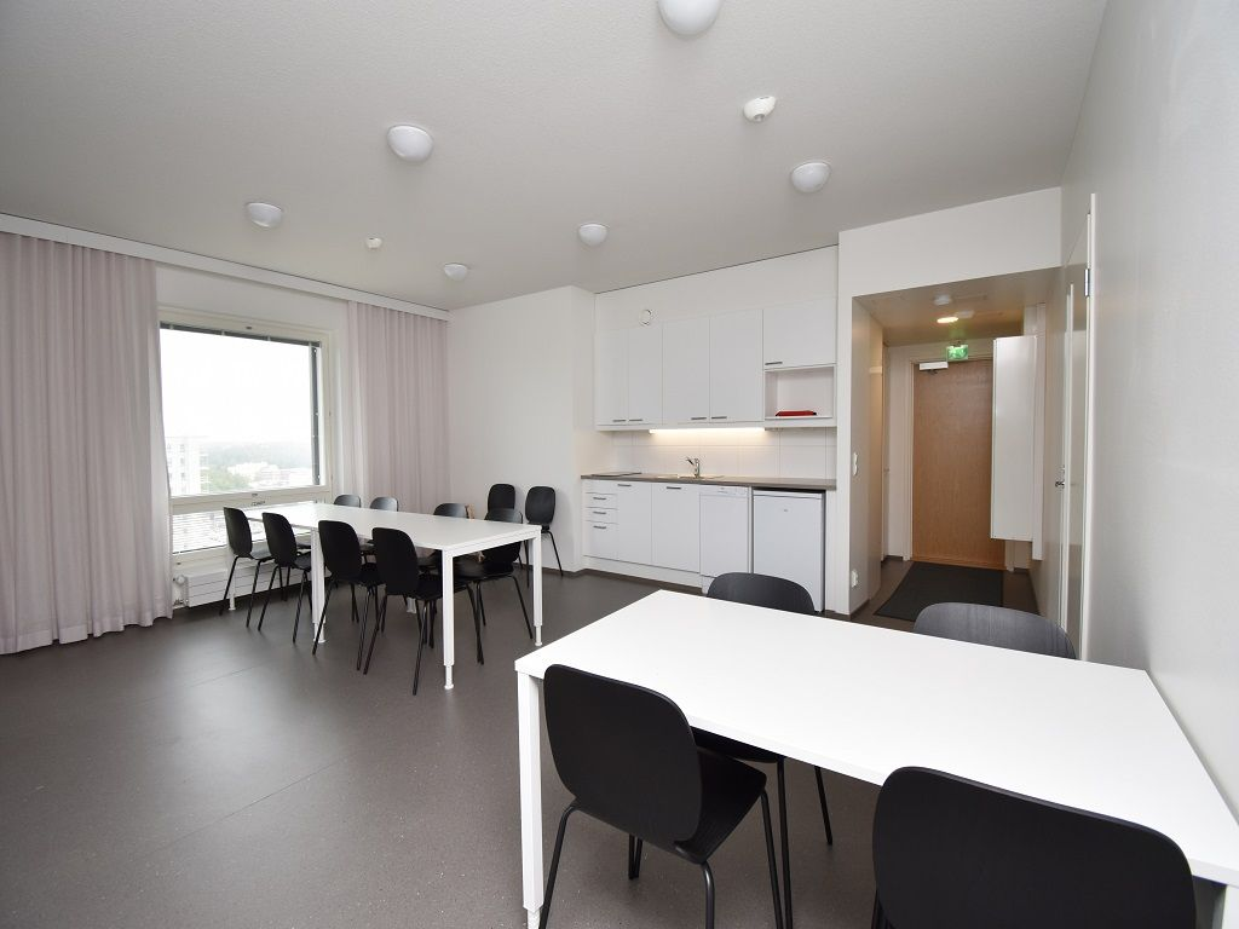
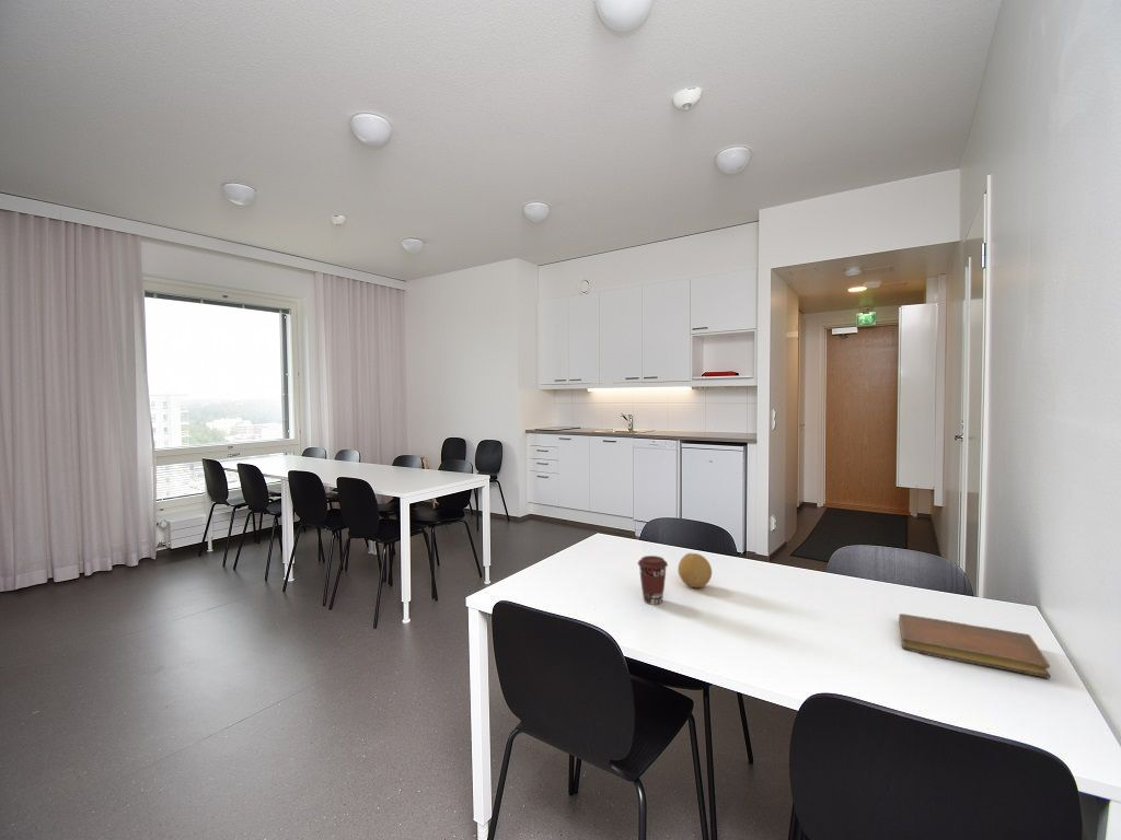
+ fruit (694, 570)
+ notebook (966, 641)
+ coffee cup (652, 580)
